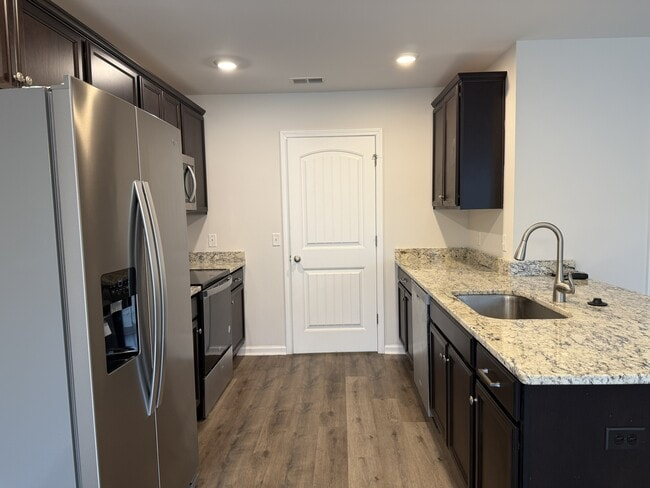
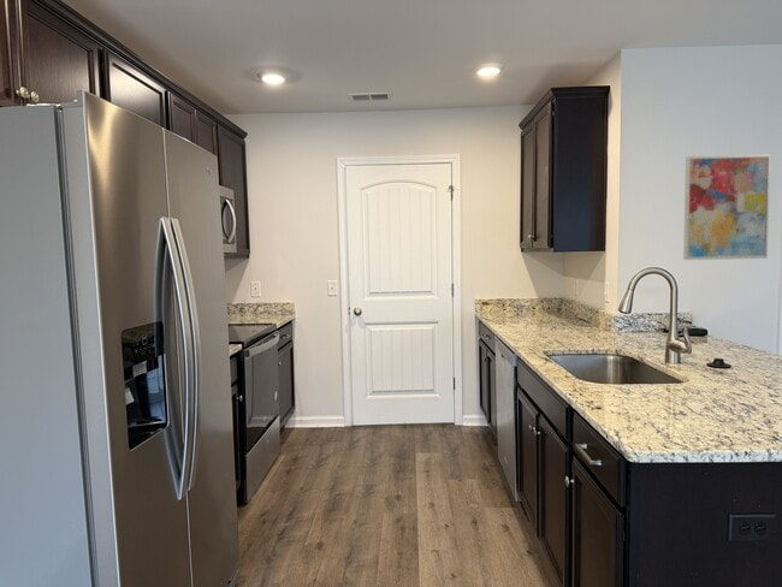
+ wall art (725, 207)
